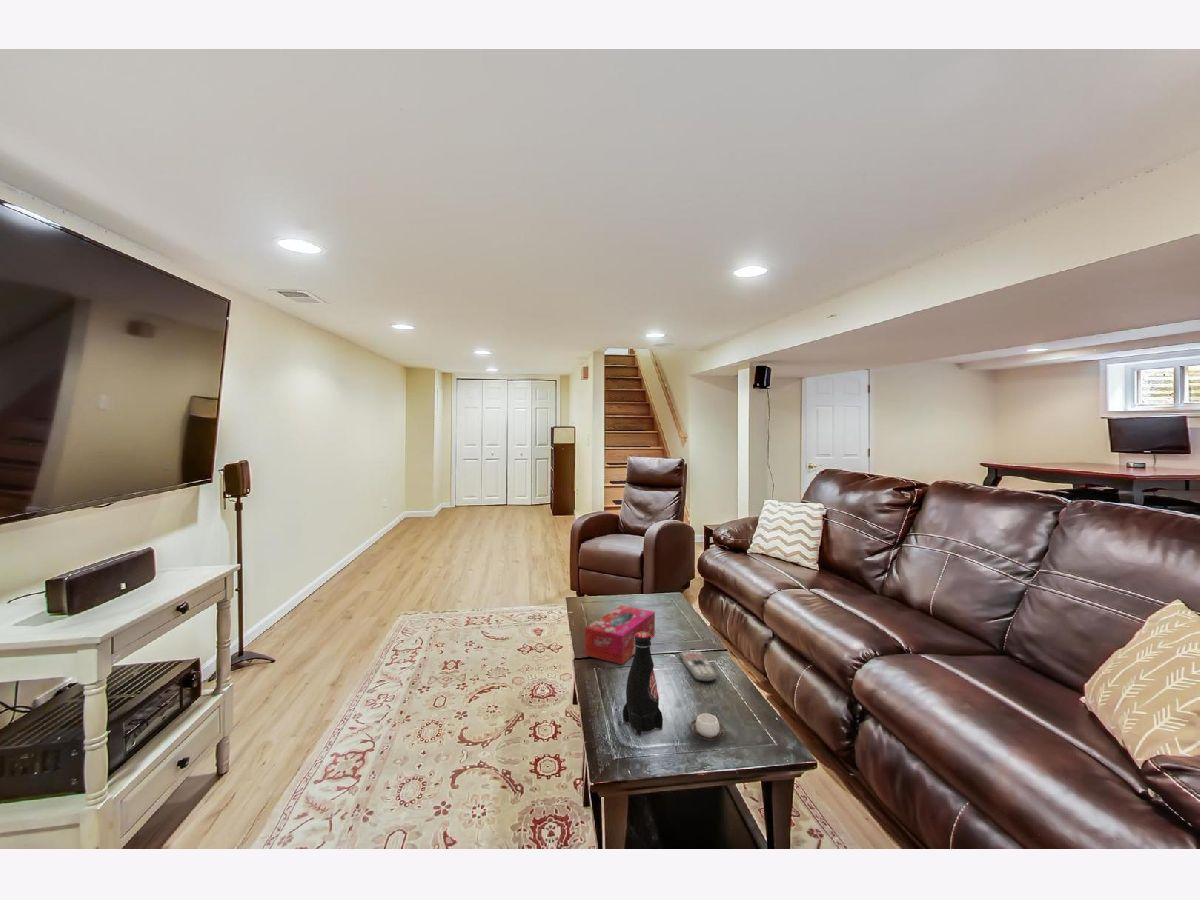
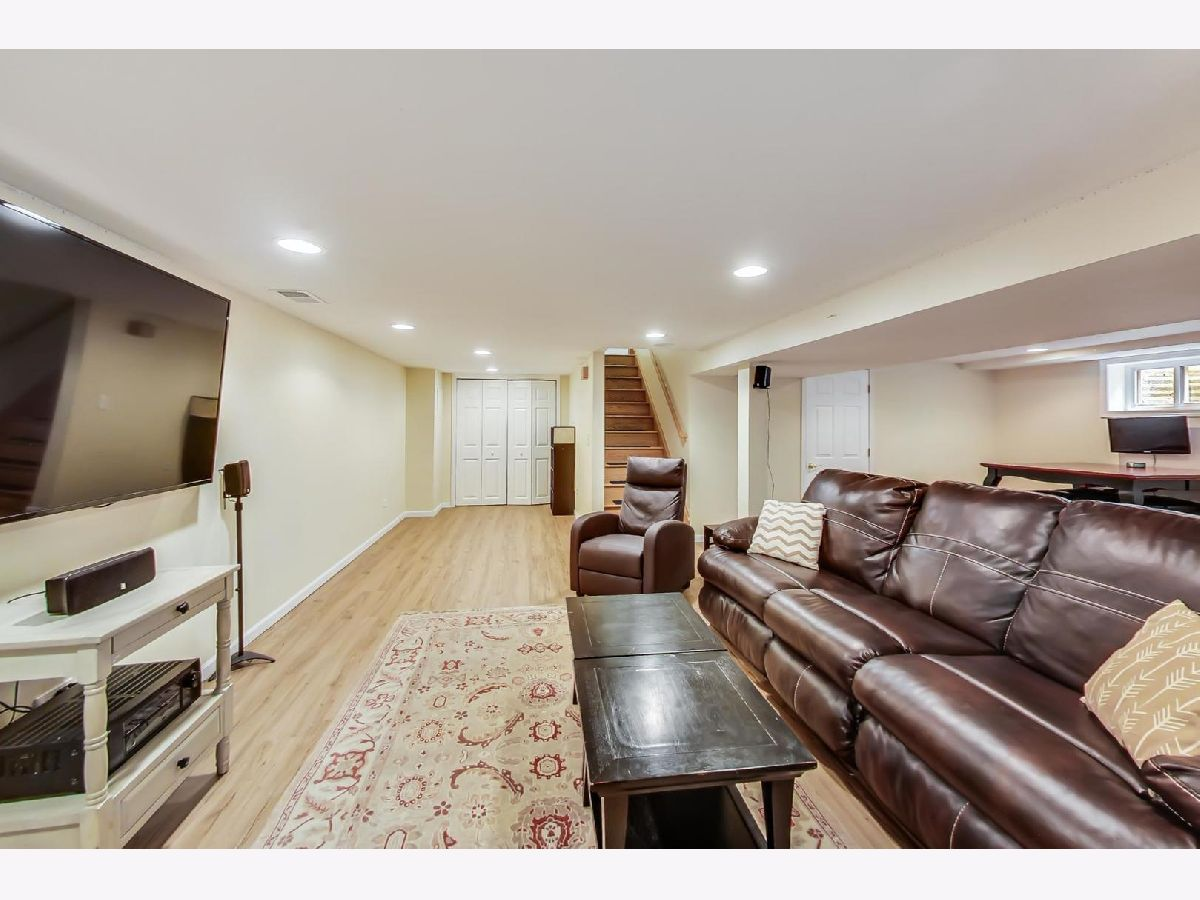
- bottle (642, 680)
- cup (707, 727)
- tissue box (621, 632)
- remote control (698, 665)
